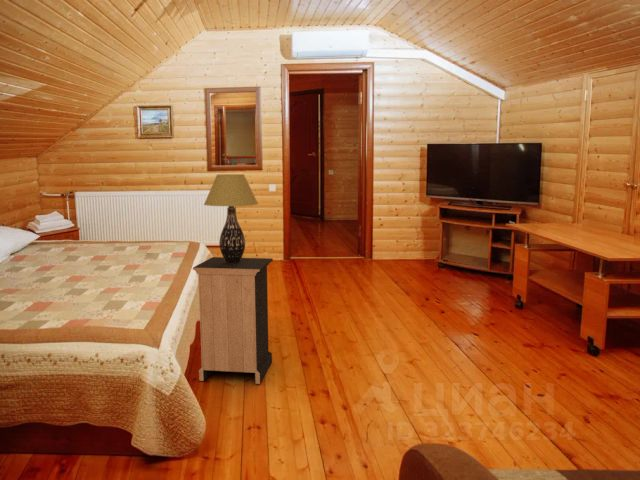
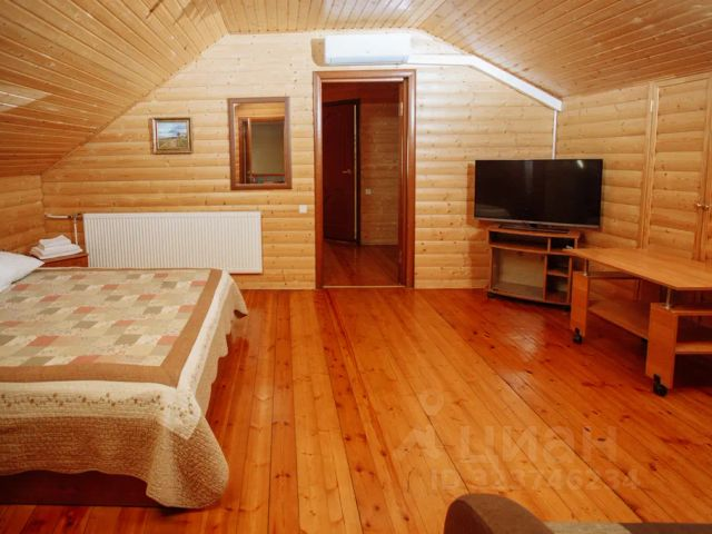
- nightstand (236, 317)
- table lamp (231, 218)
